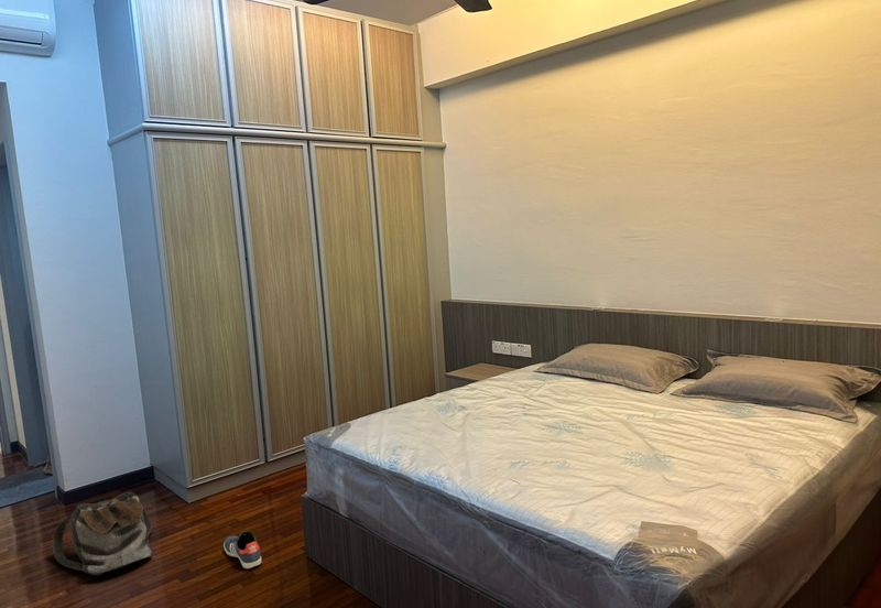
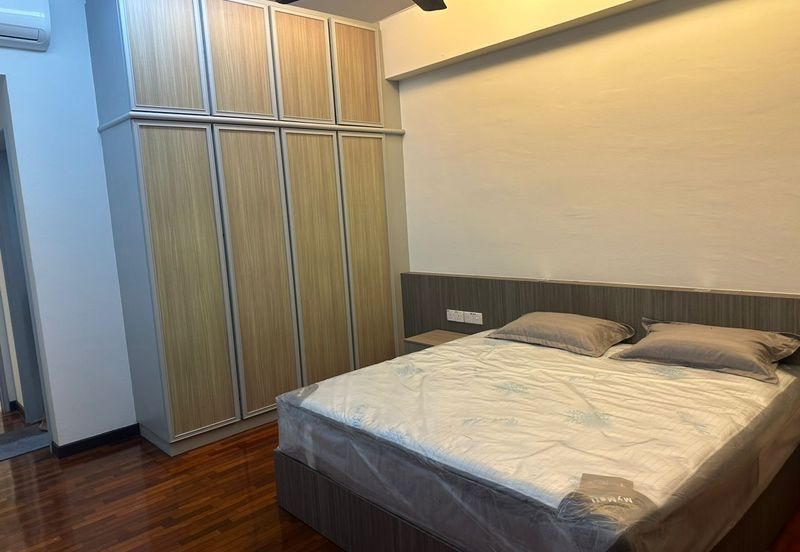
- backpack (110, 528)
- sneaker (242, 542)
